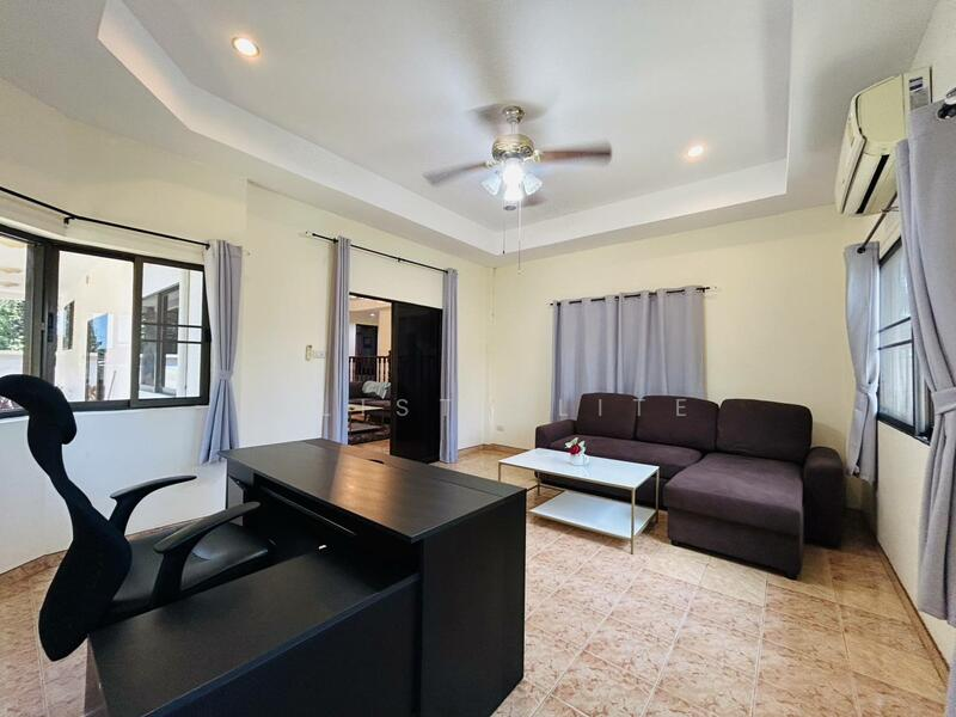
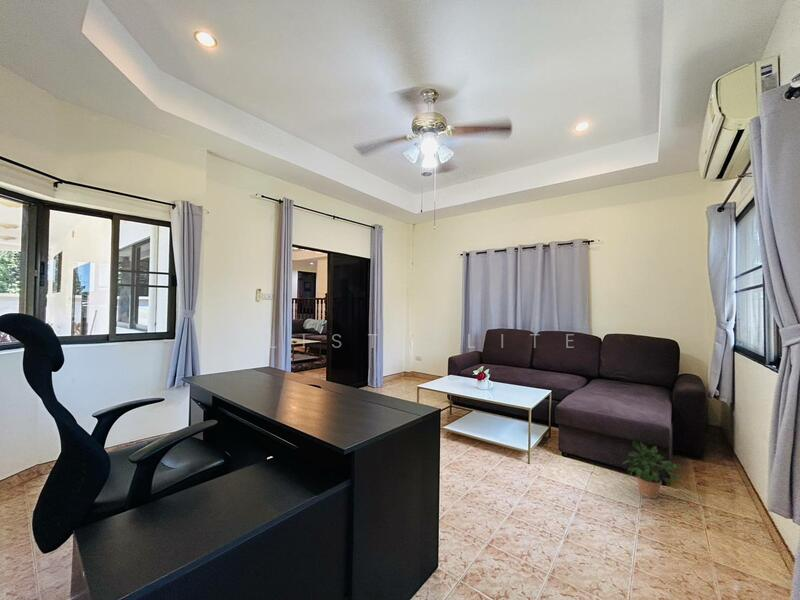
+ potted plant (653, 470)
